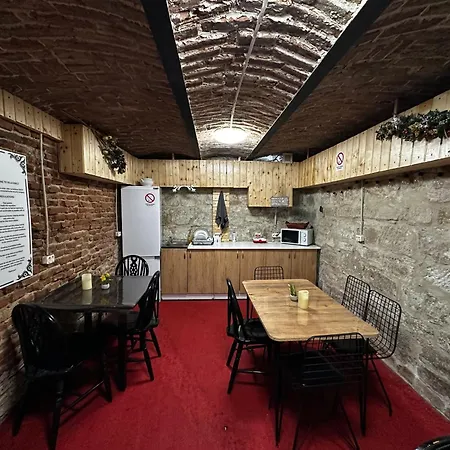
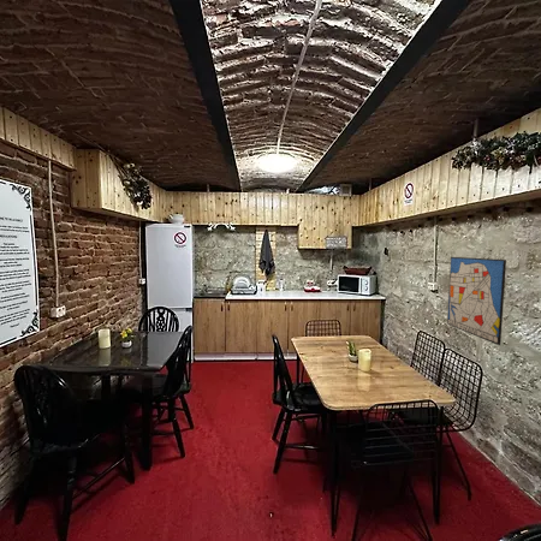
+ wall art (472, 296)
